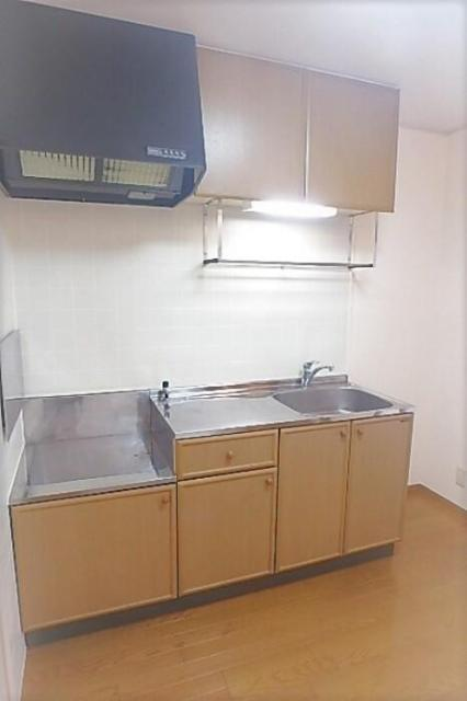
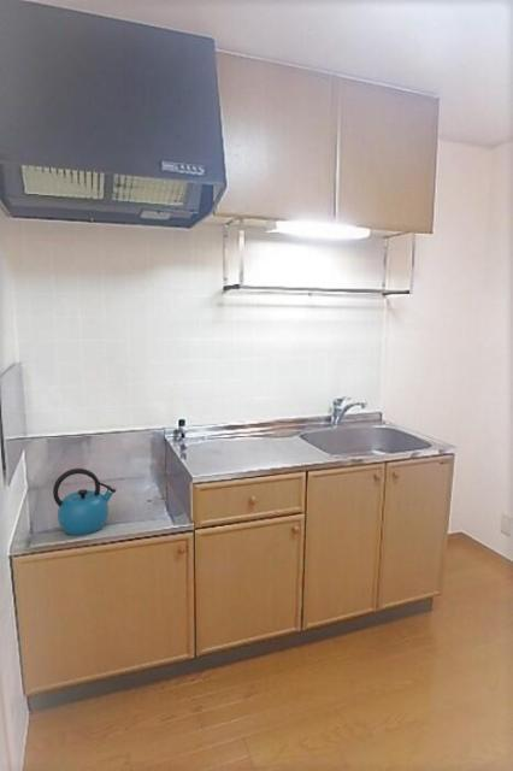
+ kettle (86, 498)
